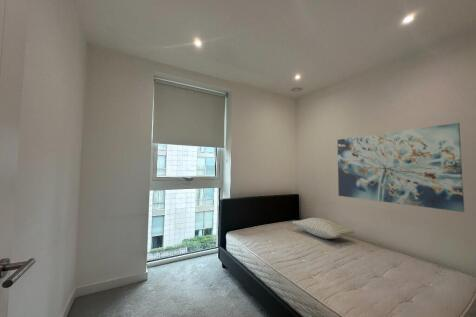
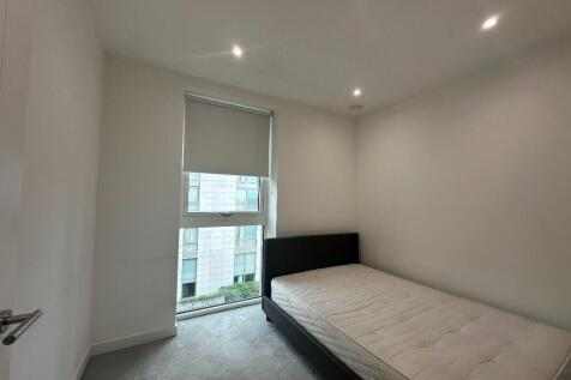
- wall art (386, 167)
- pillow (321, 227)
